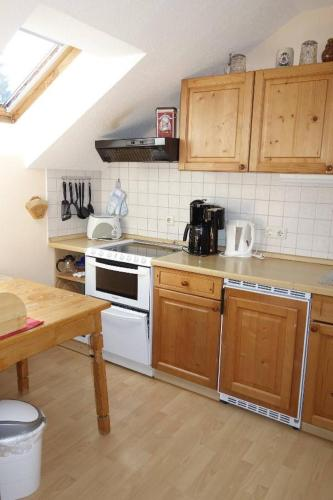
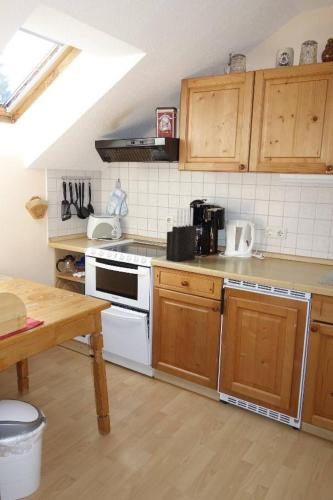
+ knife block (180, 234)
